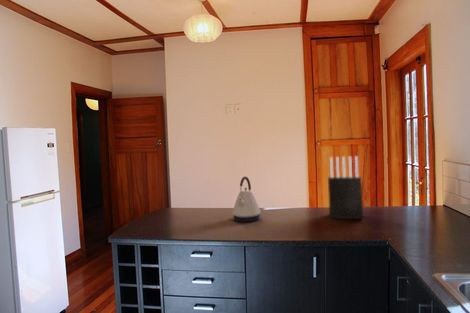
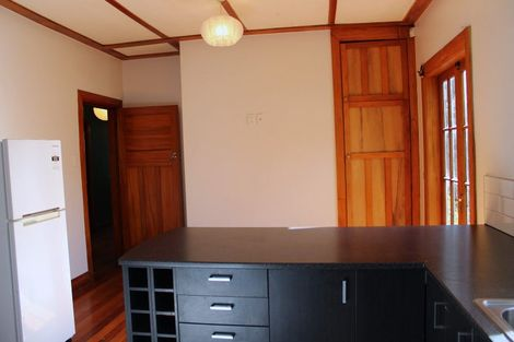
- knife block (345, 186)
- kettle (245, 198)
